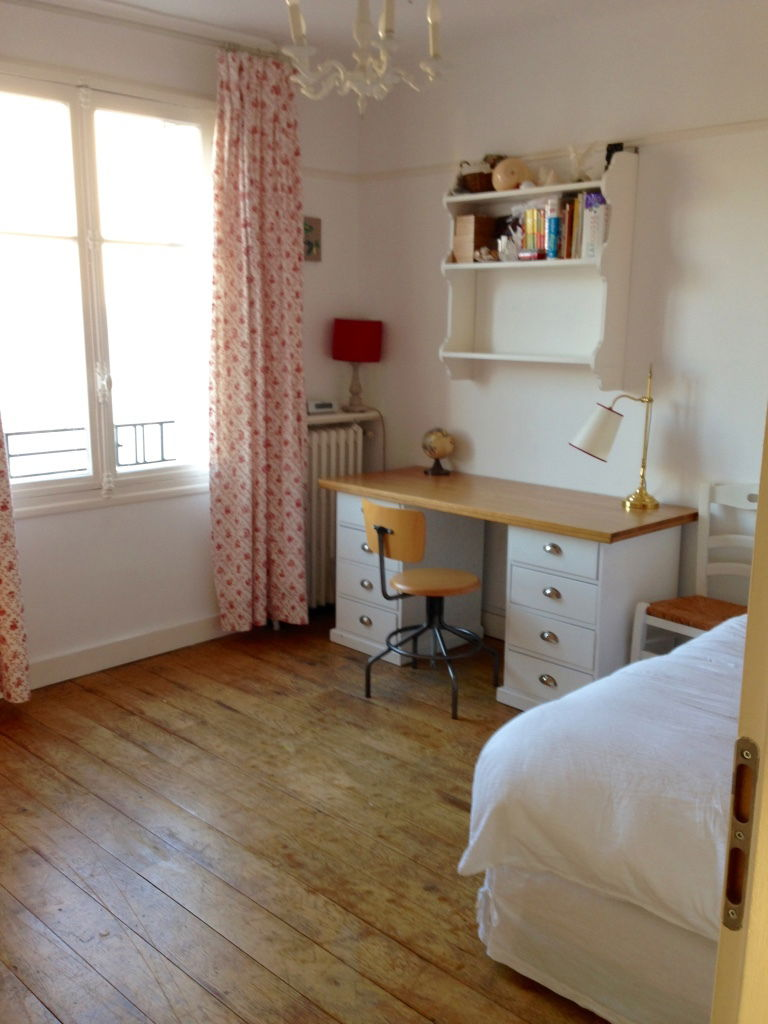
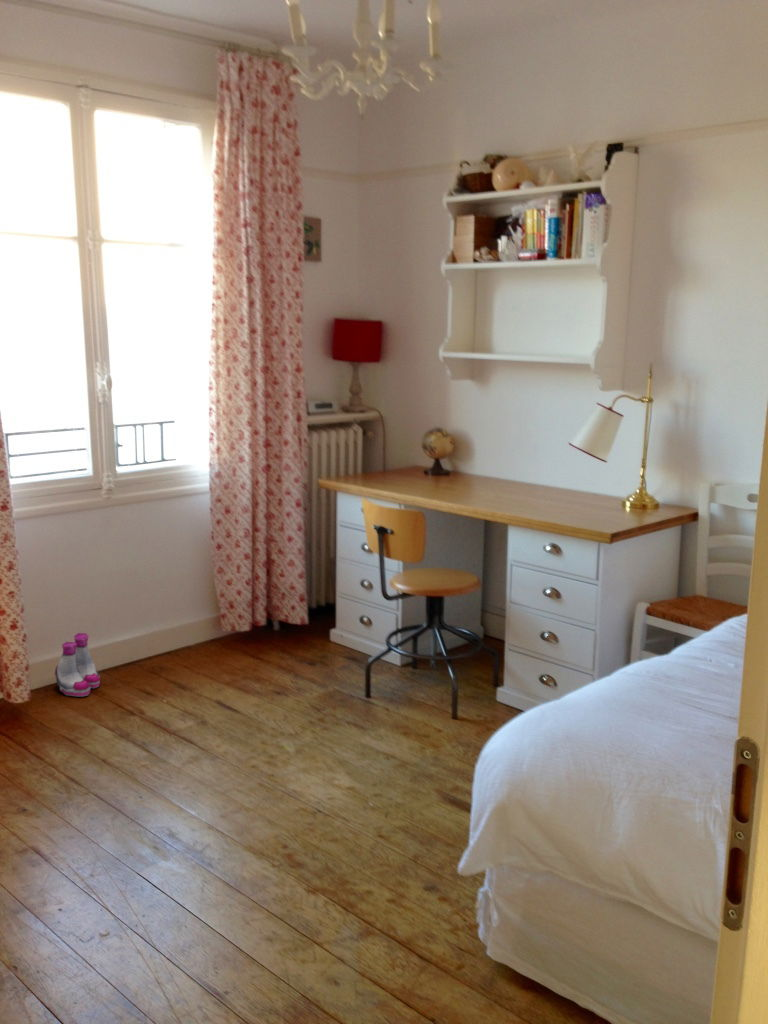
+ boots (78, 661)
